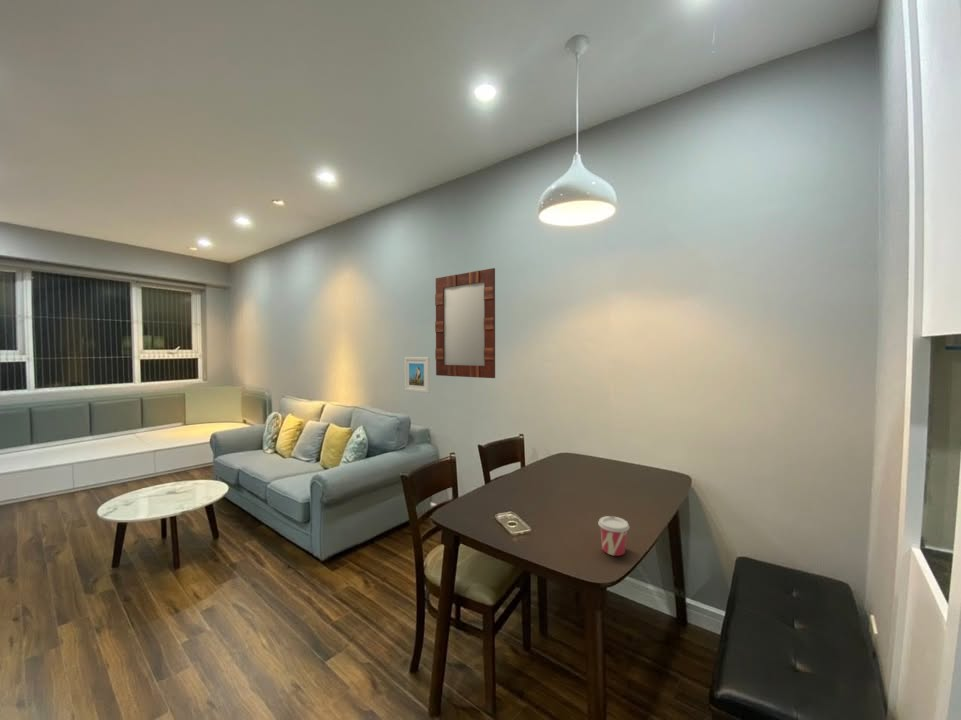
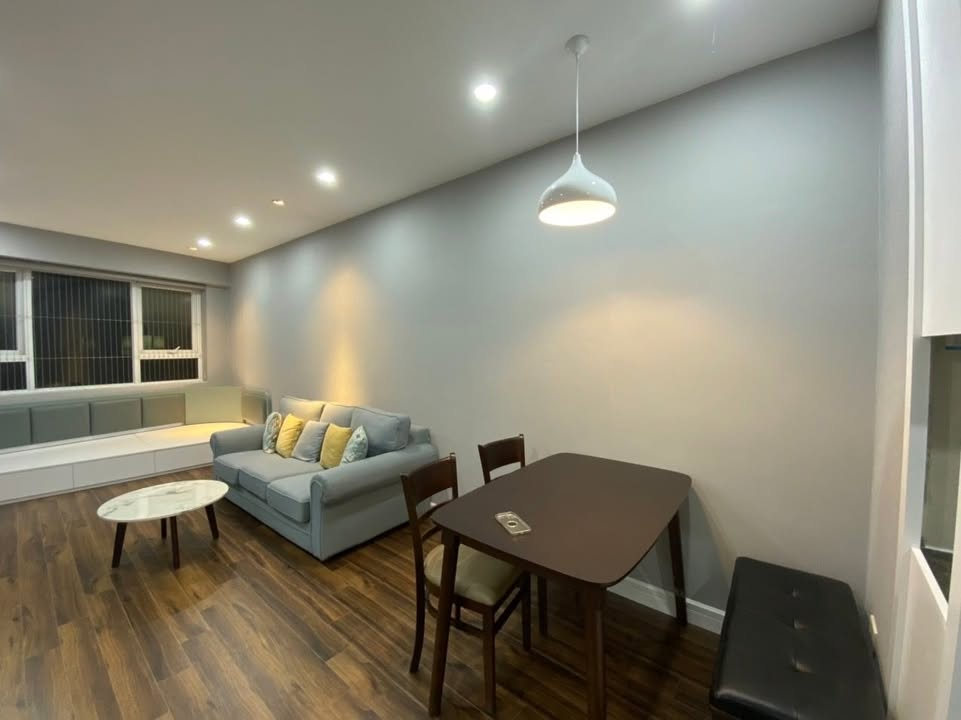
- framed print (416, 374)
- cup (613, 536)
- home mirror (463, 325)
